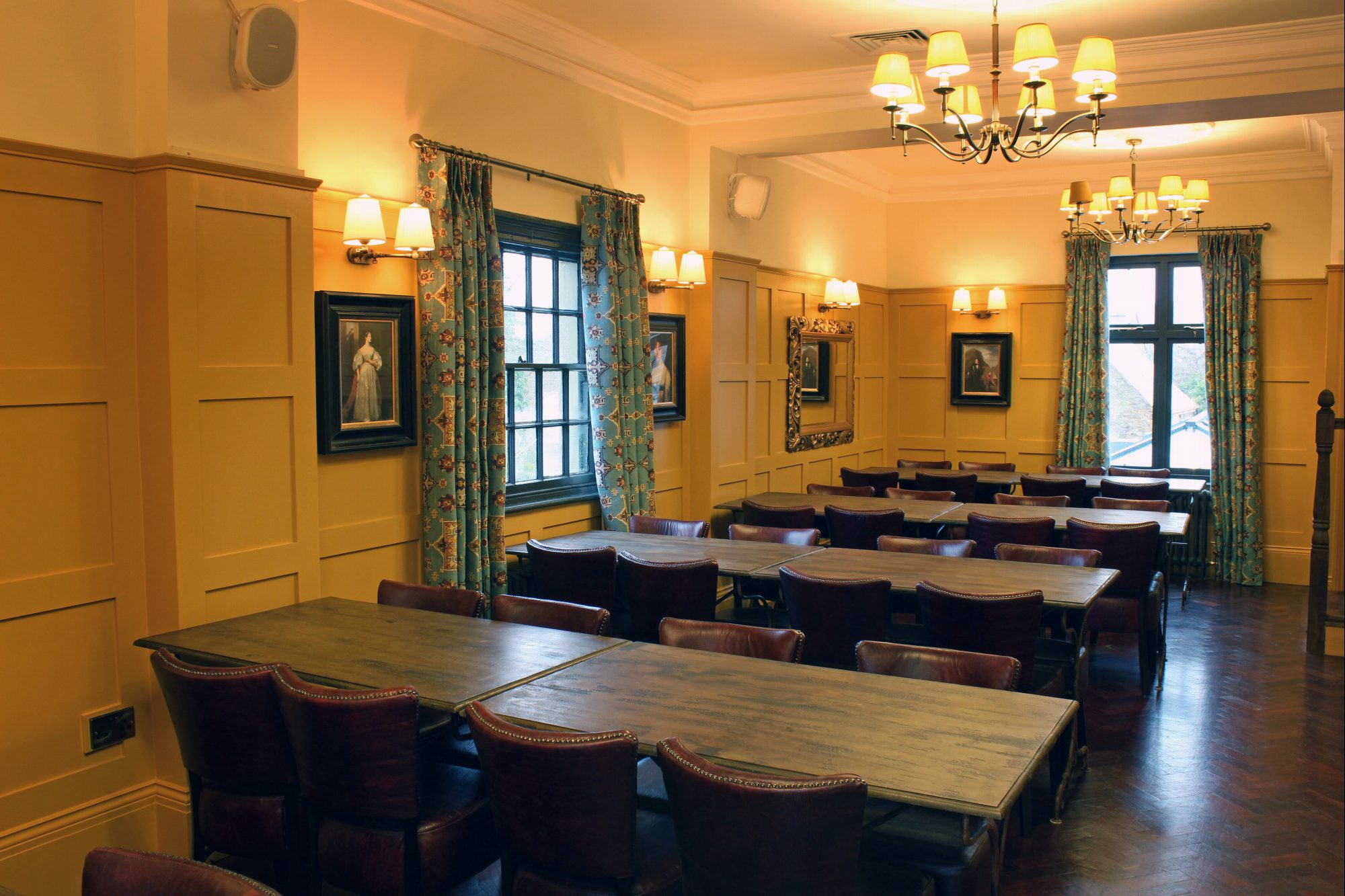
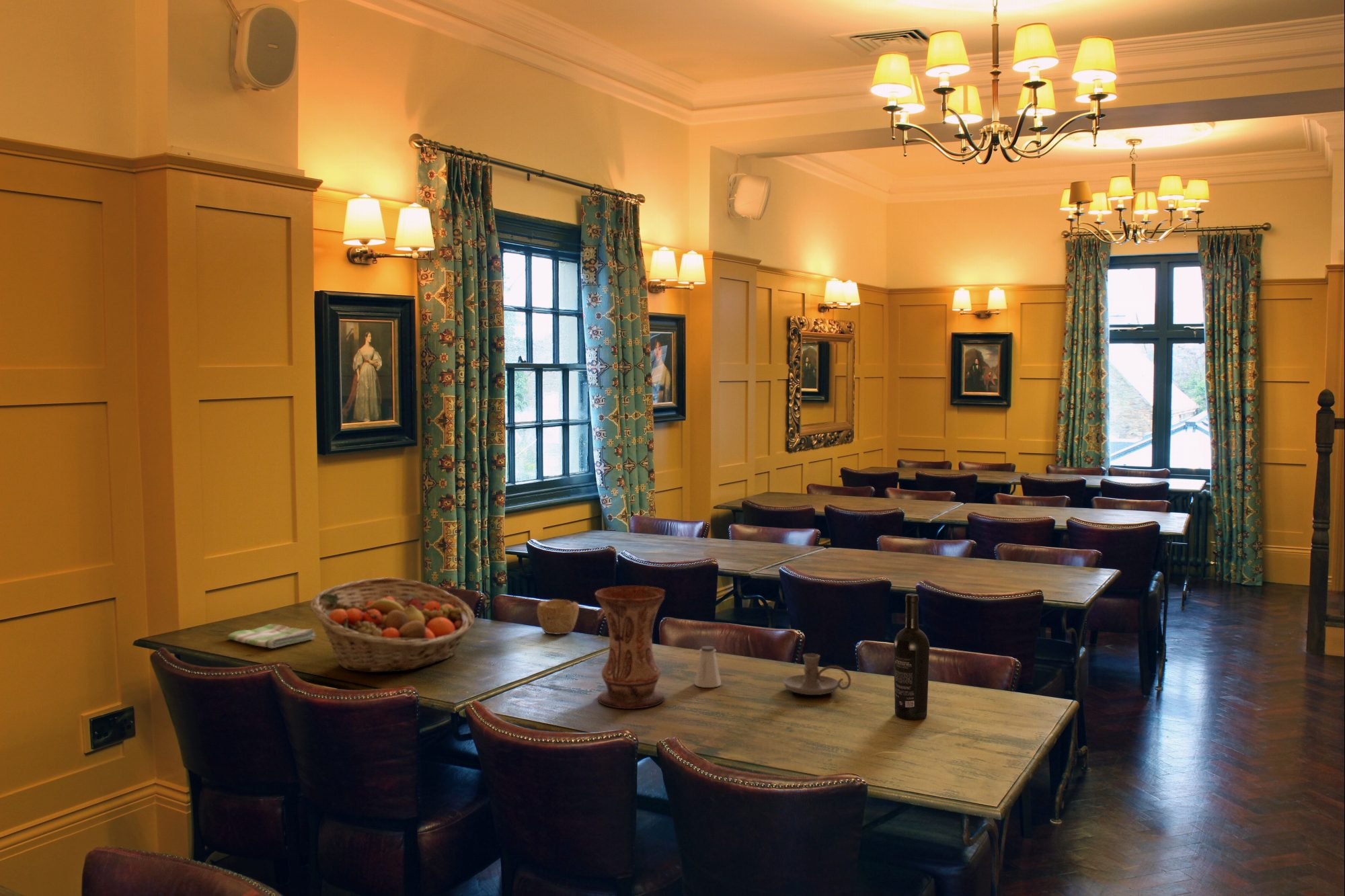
+ vase (631, 646)
+ candle holder (817, 674)
+ fruit basket (394, 622)
+ dish towel (271, 634)
+ bowl (558, 617)
+ wine bottle (911, 655)
+ saltshaker (707, 665)
